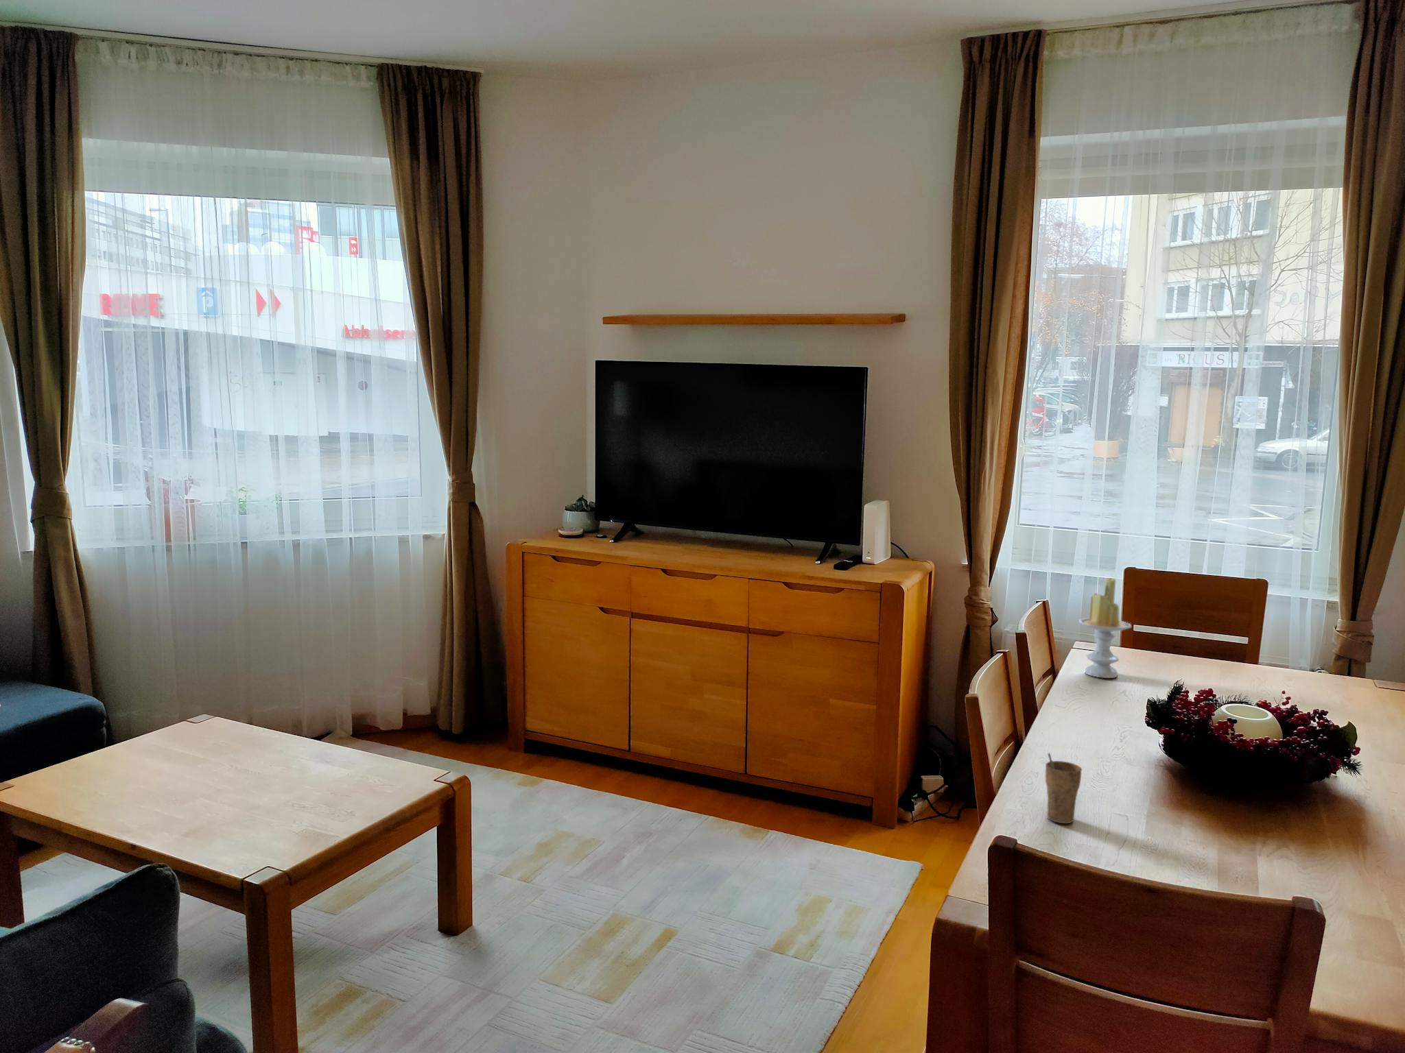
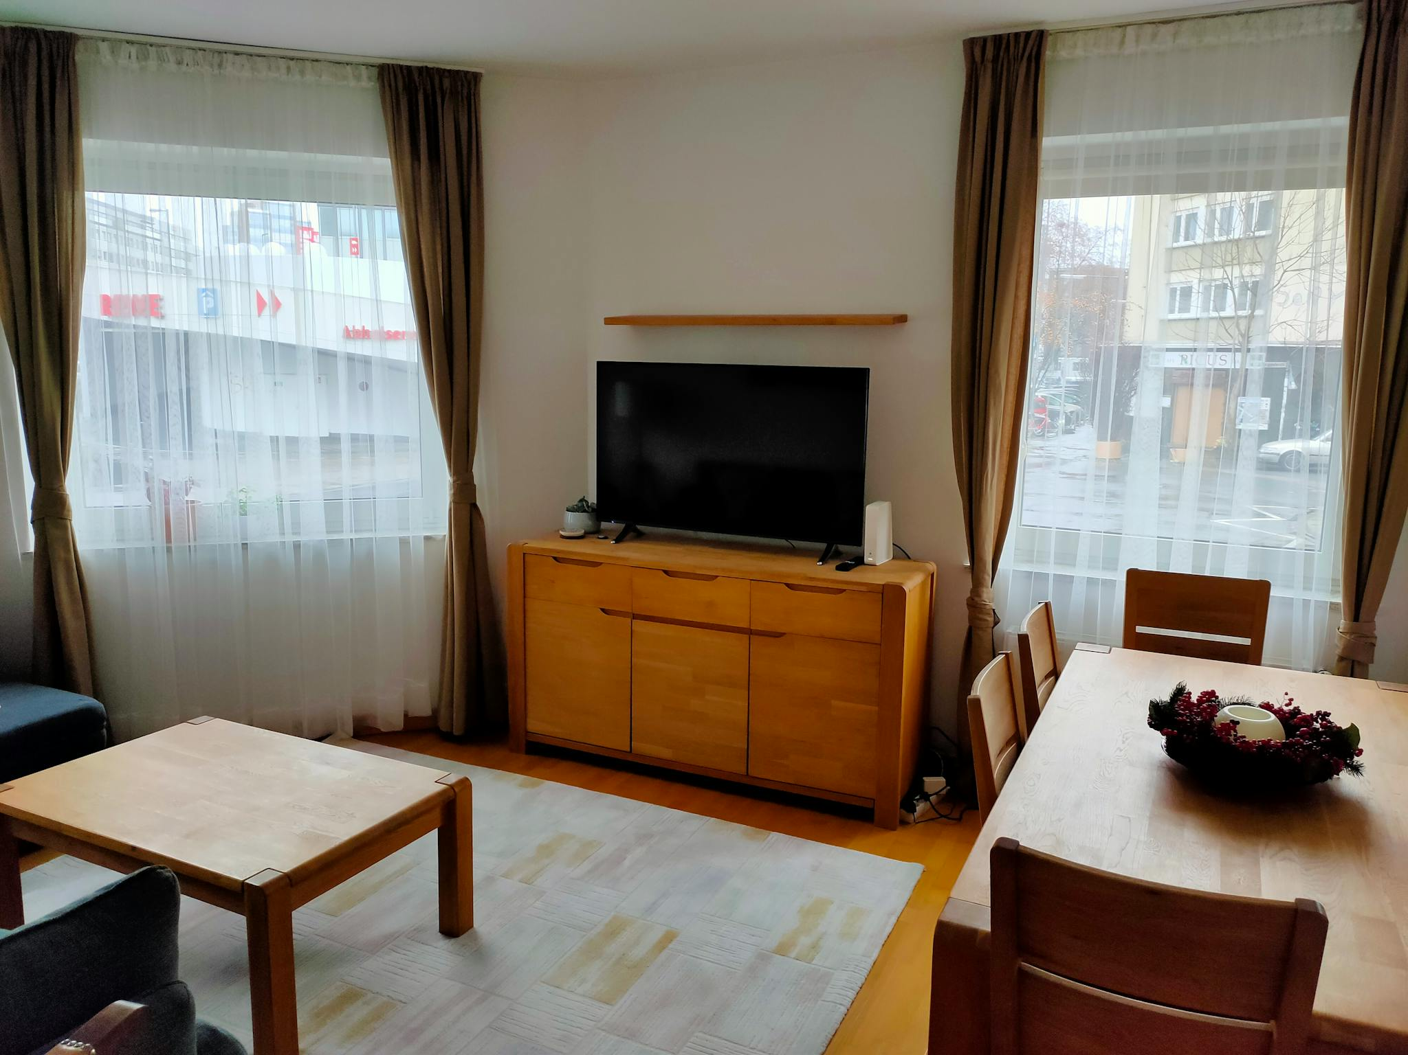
- candle (1104, 626)
- cup (1062, 785)
